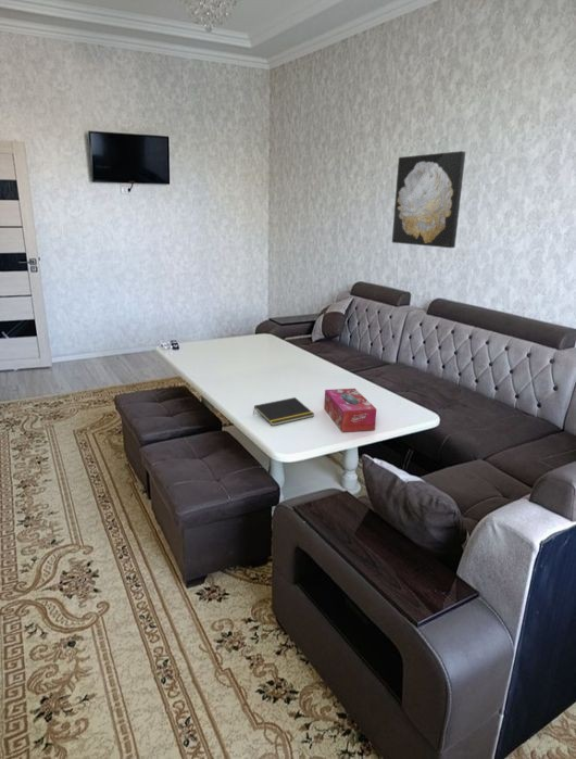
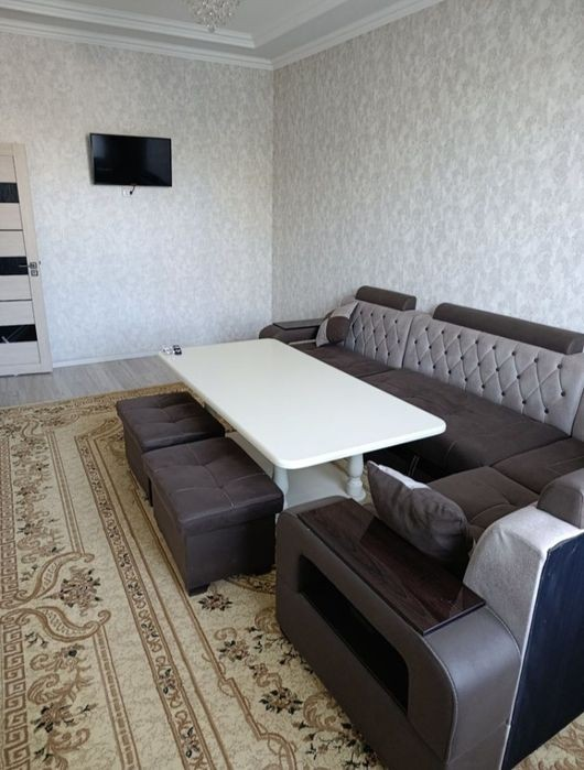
- tissue box (349, 408)
- notepad (284, 410)
- wall art (425, 201)
